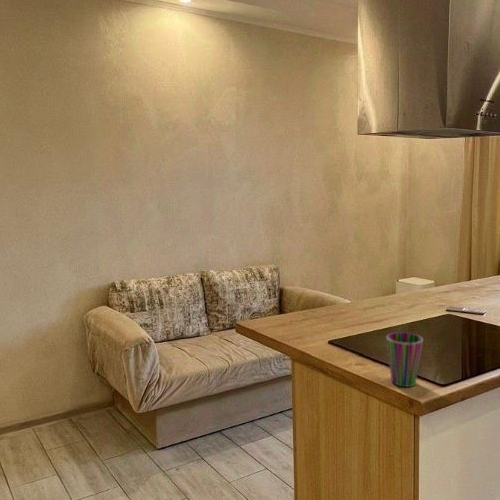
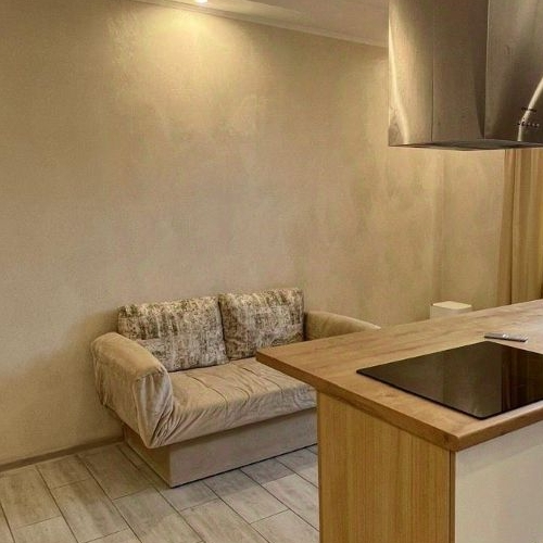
- cup (404, 360)
